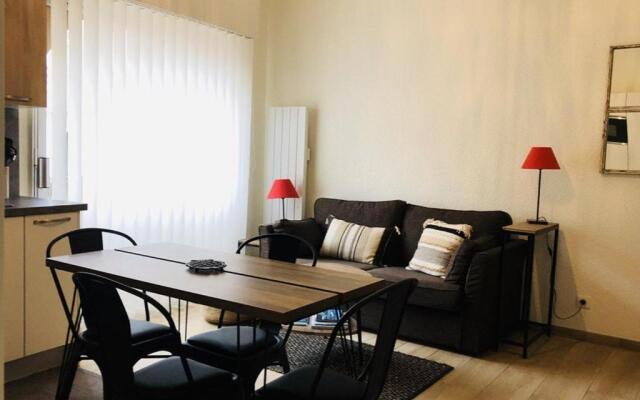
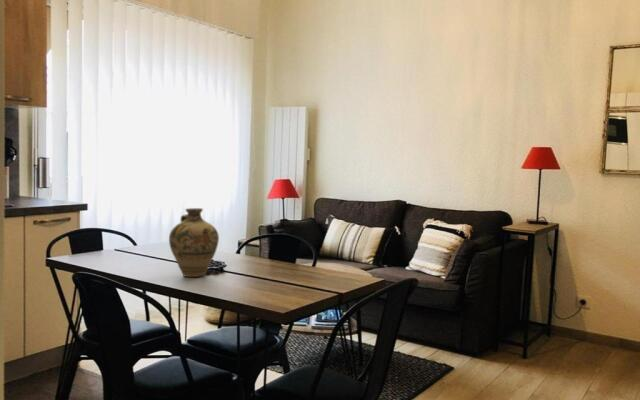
+ jug (194, 242)
